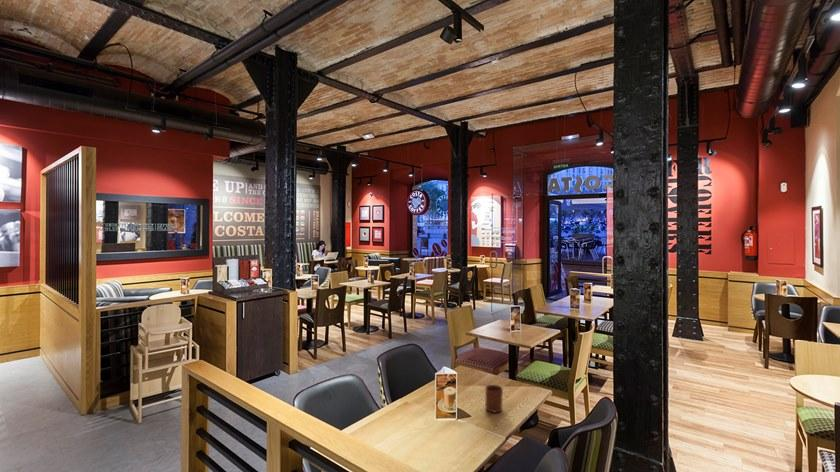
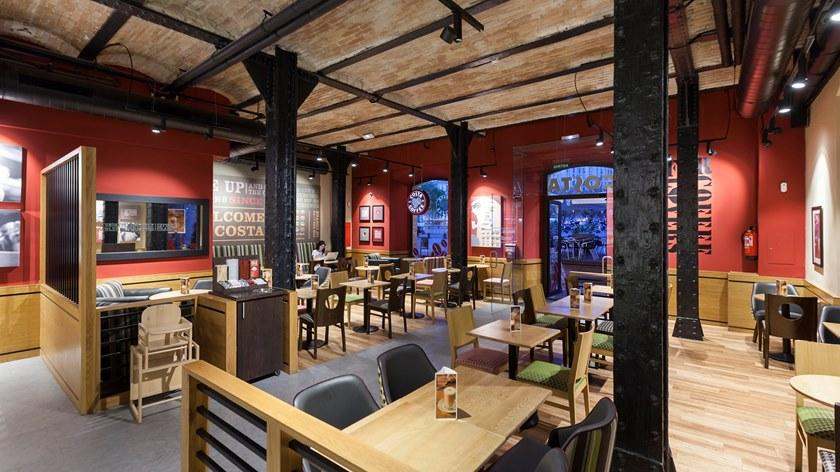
- cup (494, 397)
